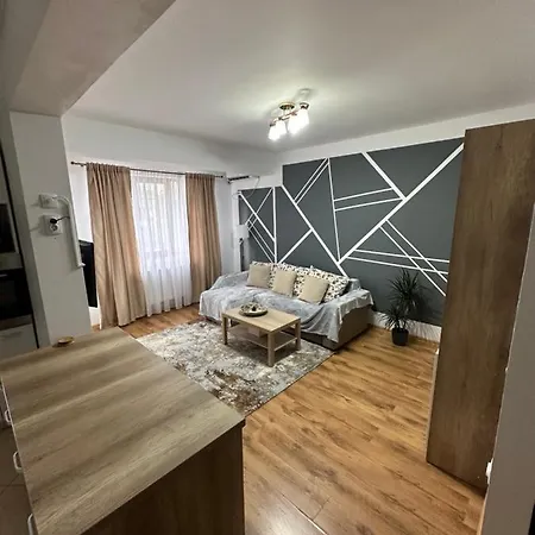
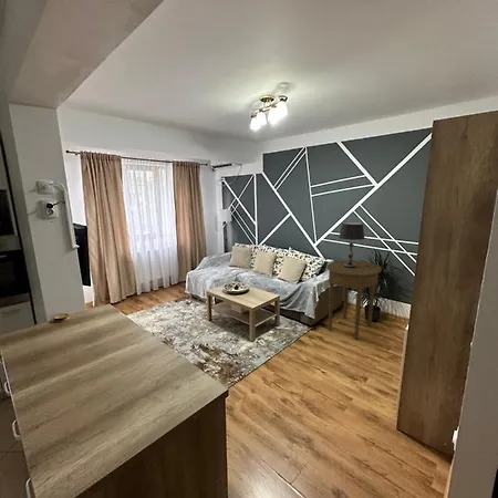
+ table lamp (351, 245)
+ side table (346, 298)
